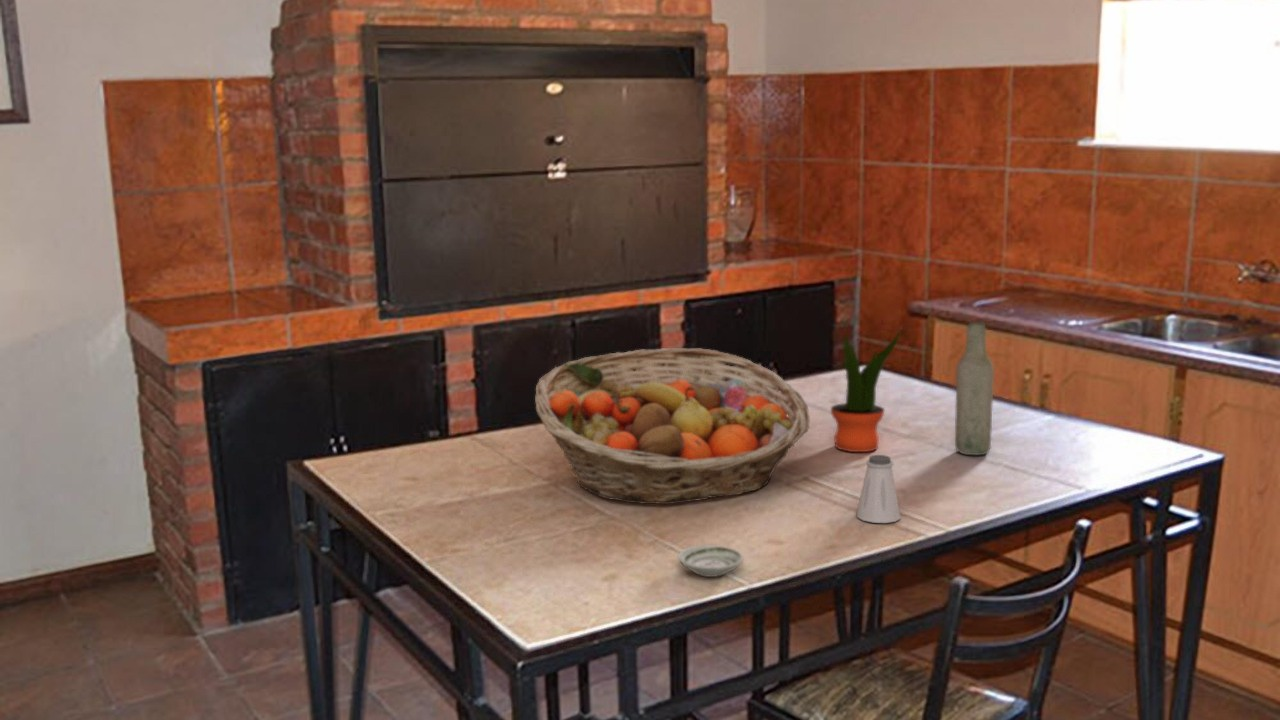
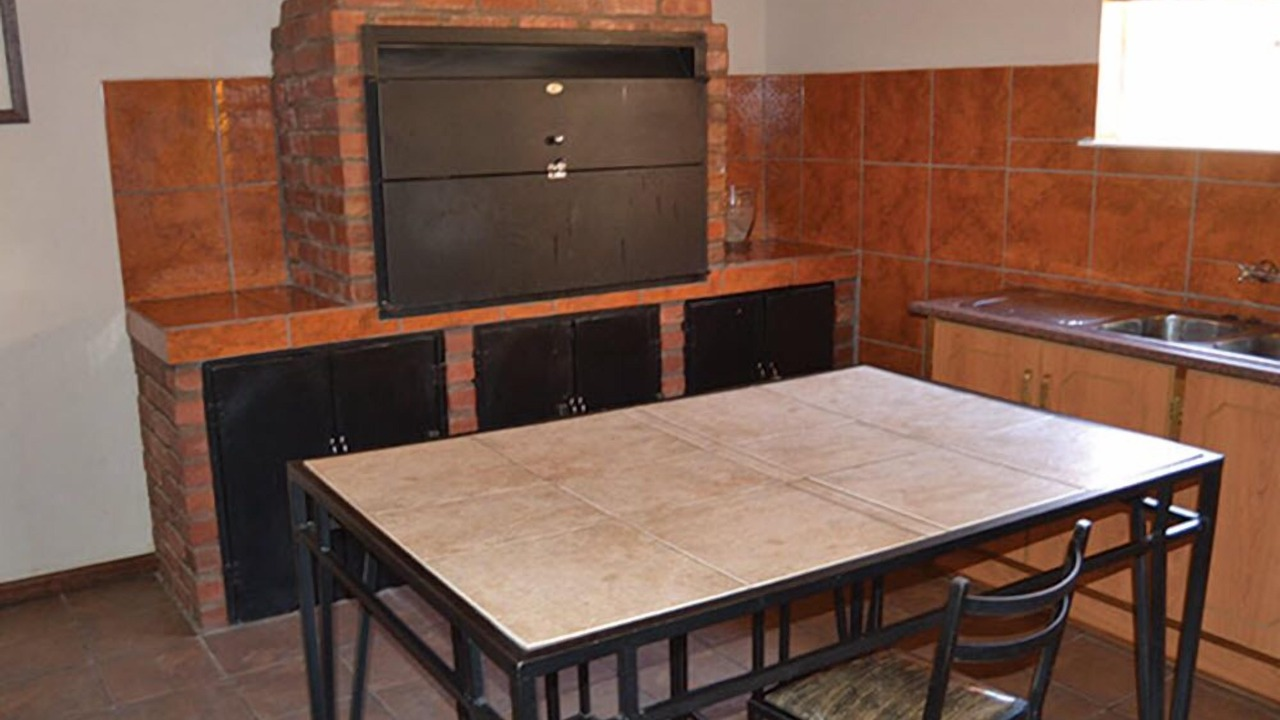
- potted plant (868, 386)
- saltshaker (879, 486)
- saucer (710, 563)
- bottle (974, 387)
- fruit basket (671, 422)
